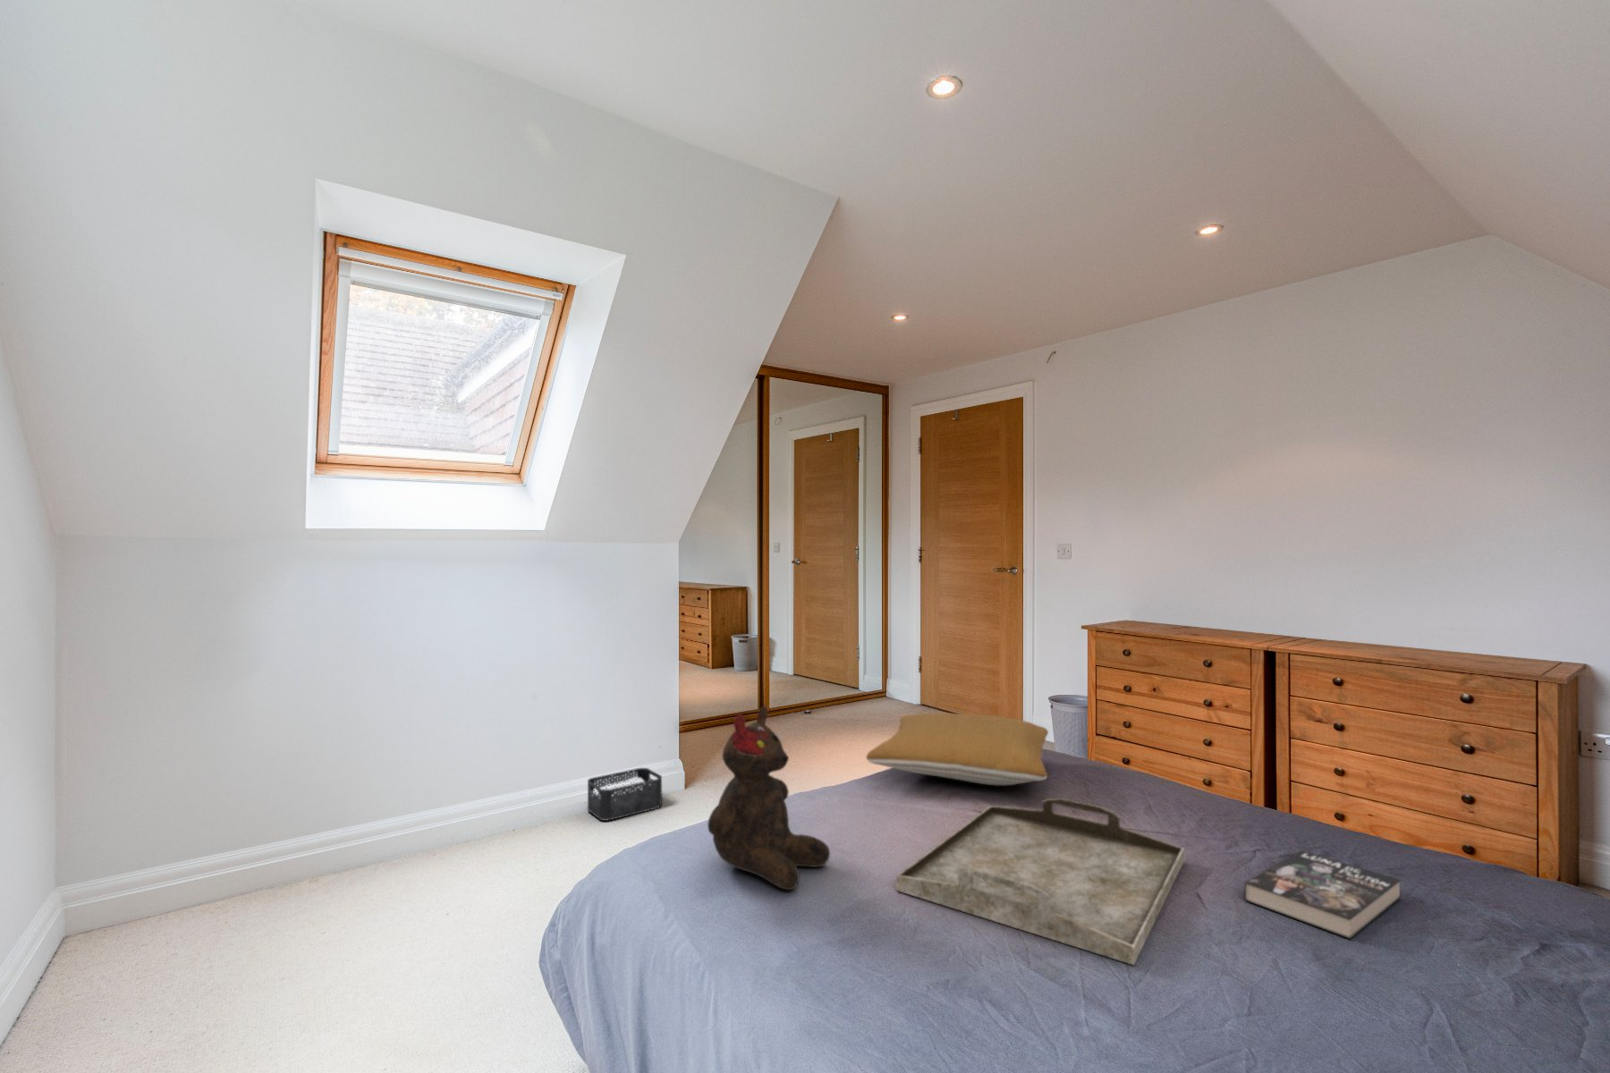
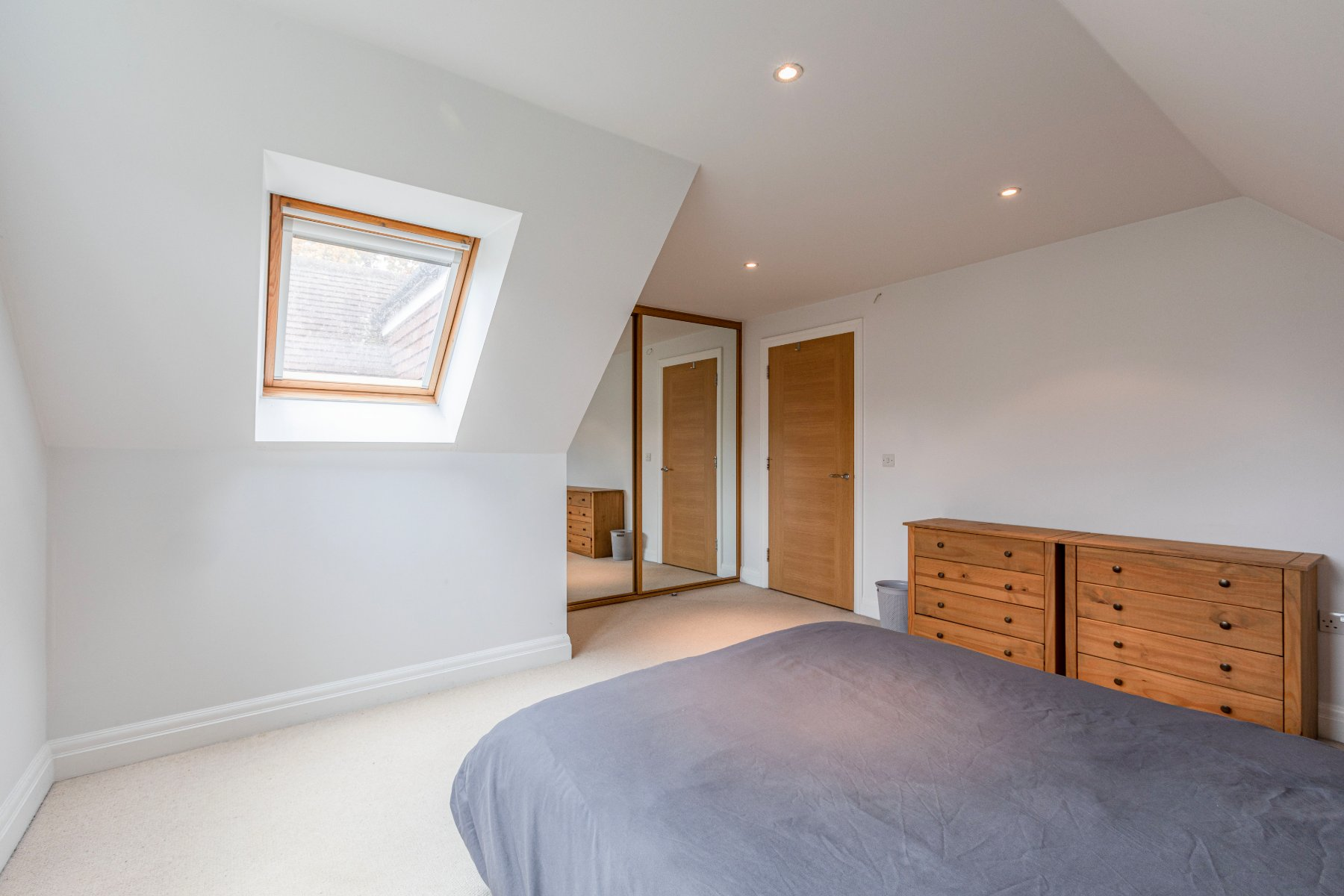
- teddy bear (770, 790)
- storage bin (624, 793)
- pillow (962, 746)
- book (1322, 890)
- serving tray (1047, 855)
